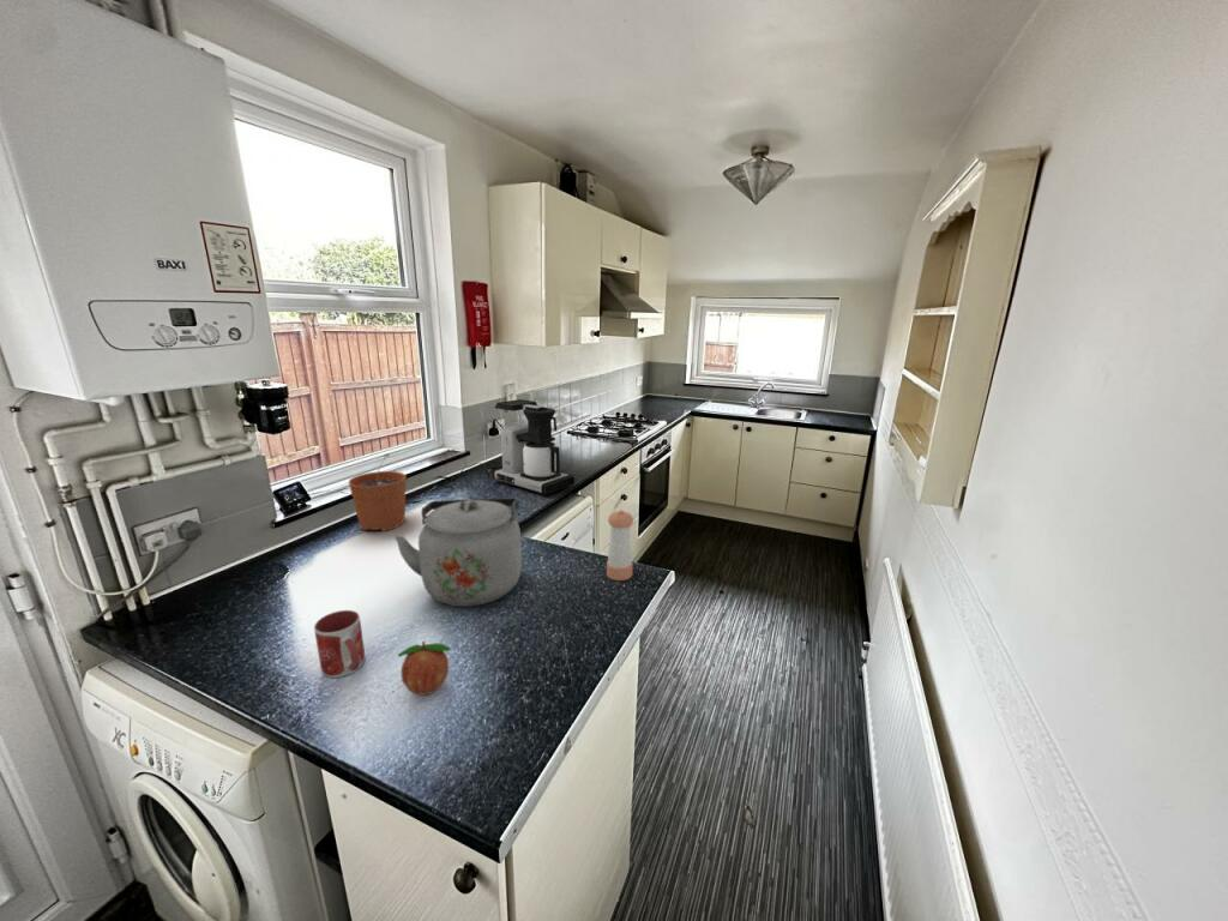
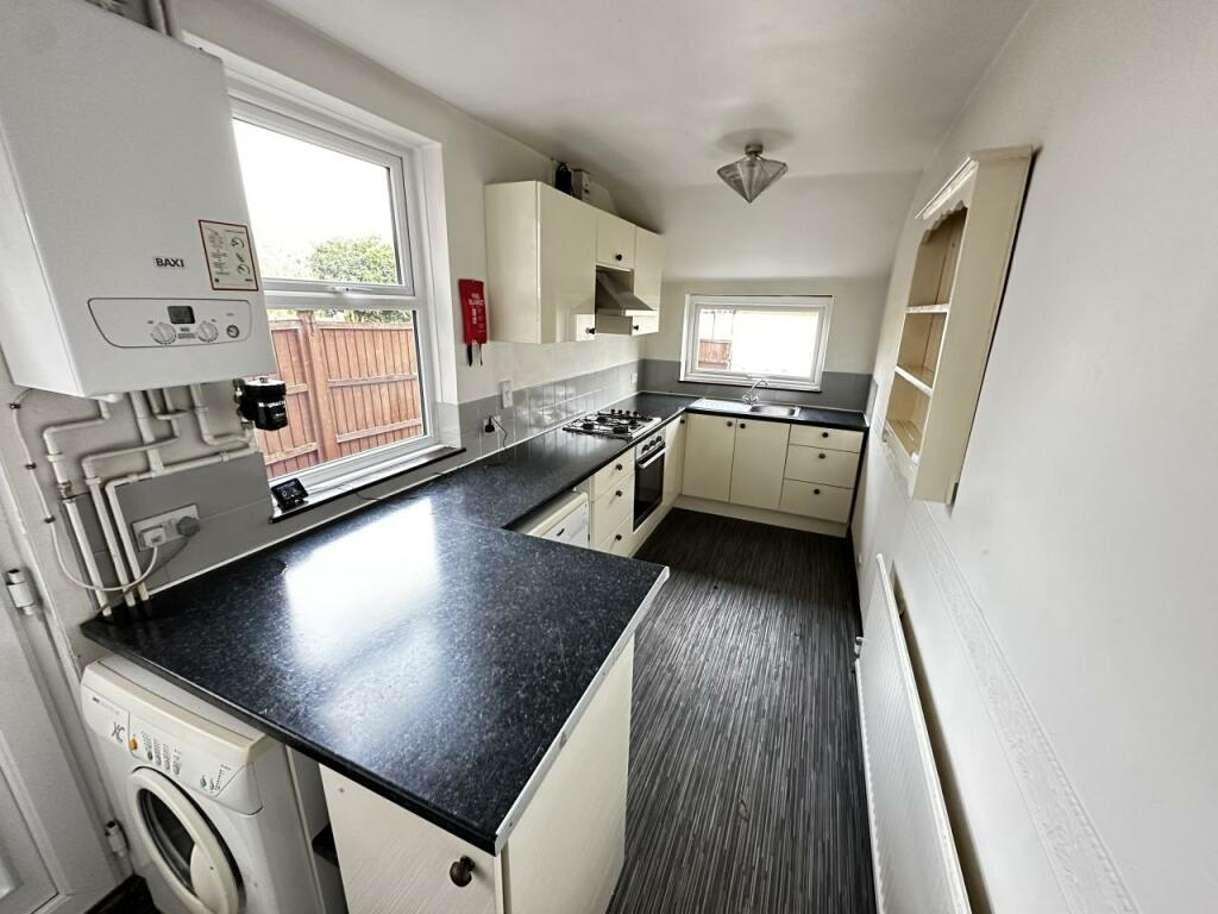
- coffee maker (531, 445)
- mug (342, 648)
- kettle (460, 544)
- plant pot (379, 489)
- pepper shaker (620, 542)
- fruit (423, 666)
